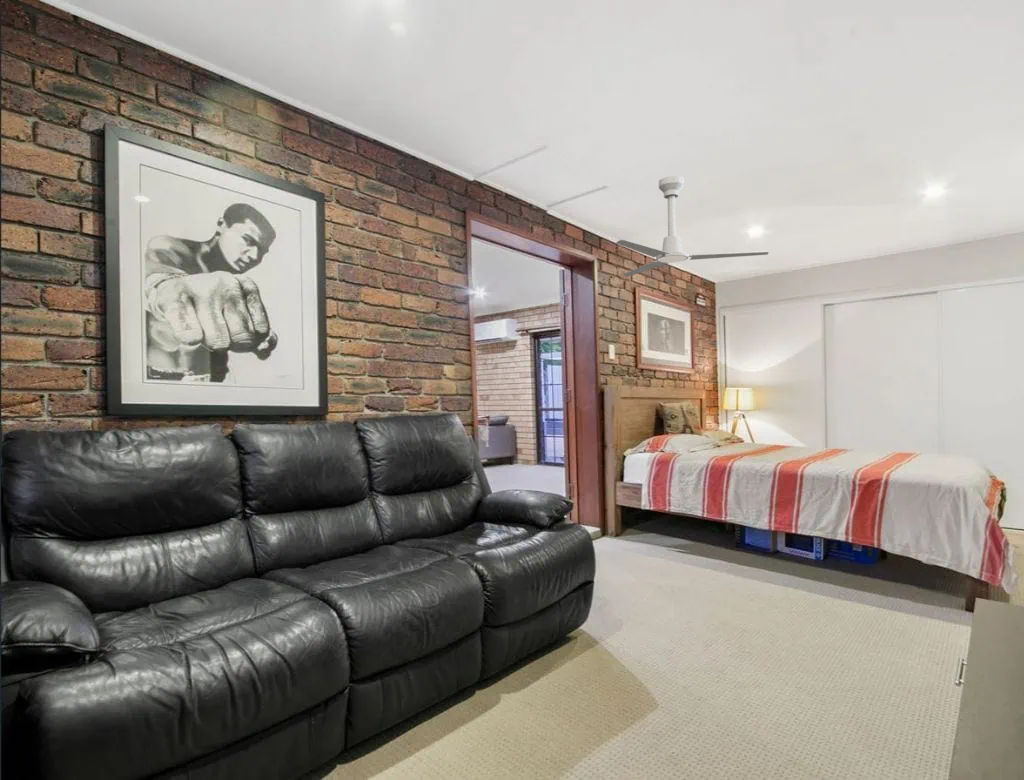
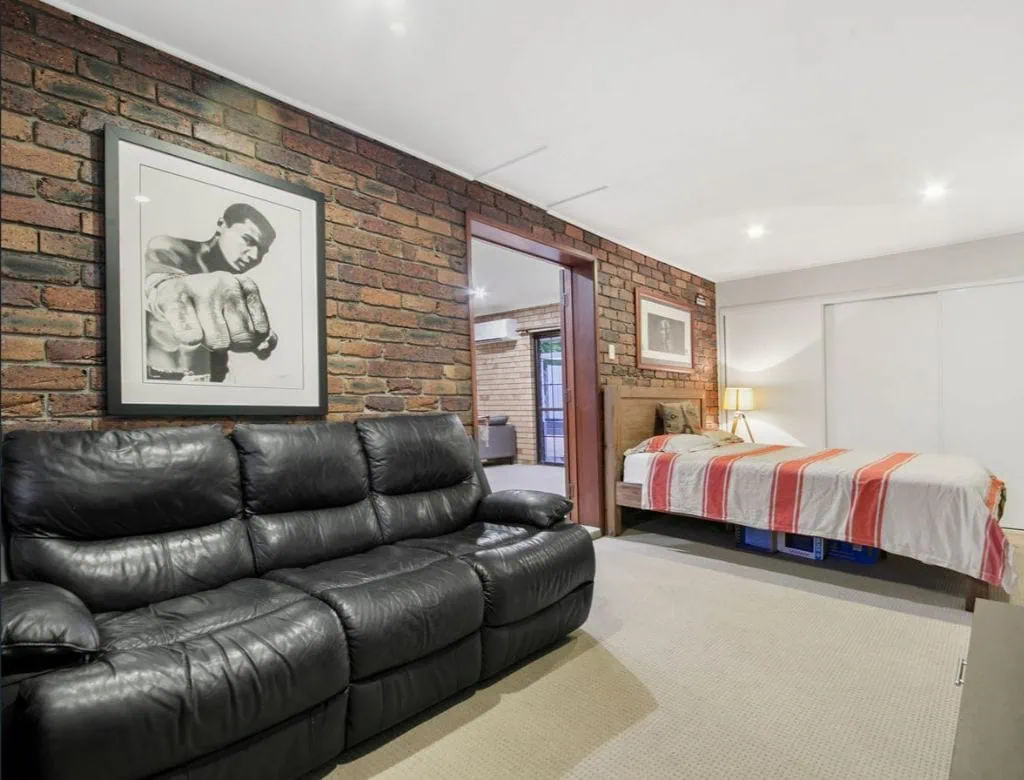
- ceiling fan (674, 218)
